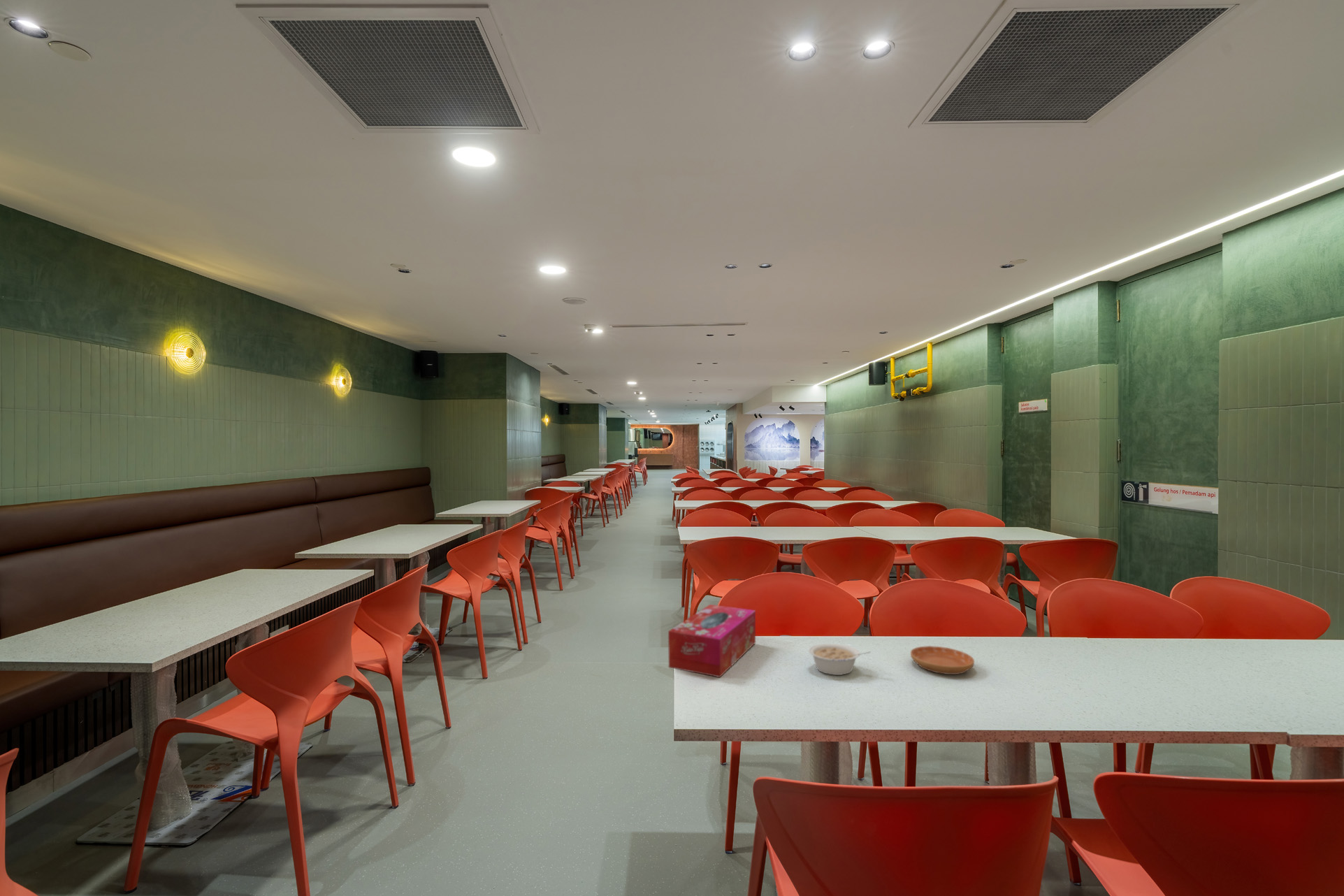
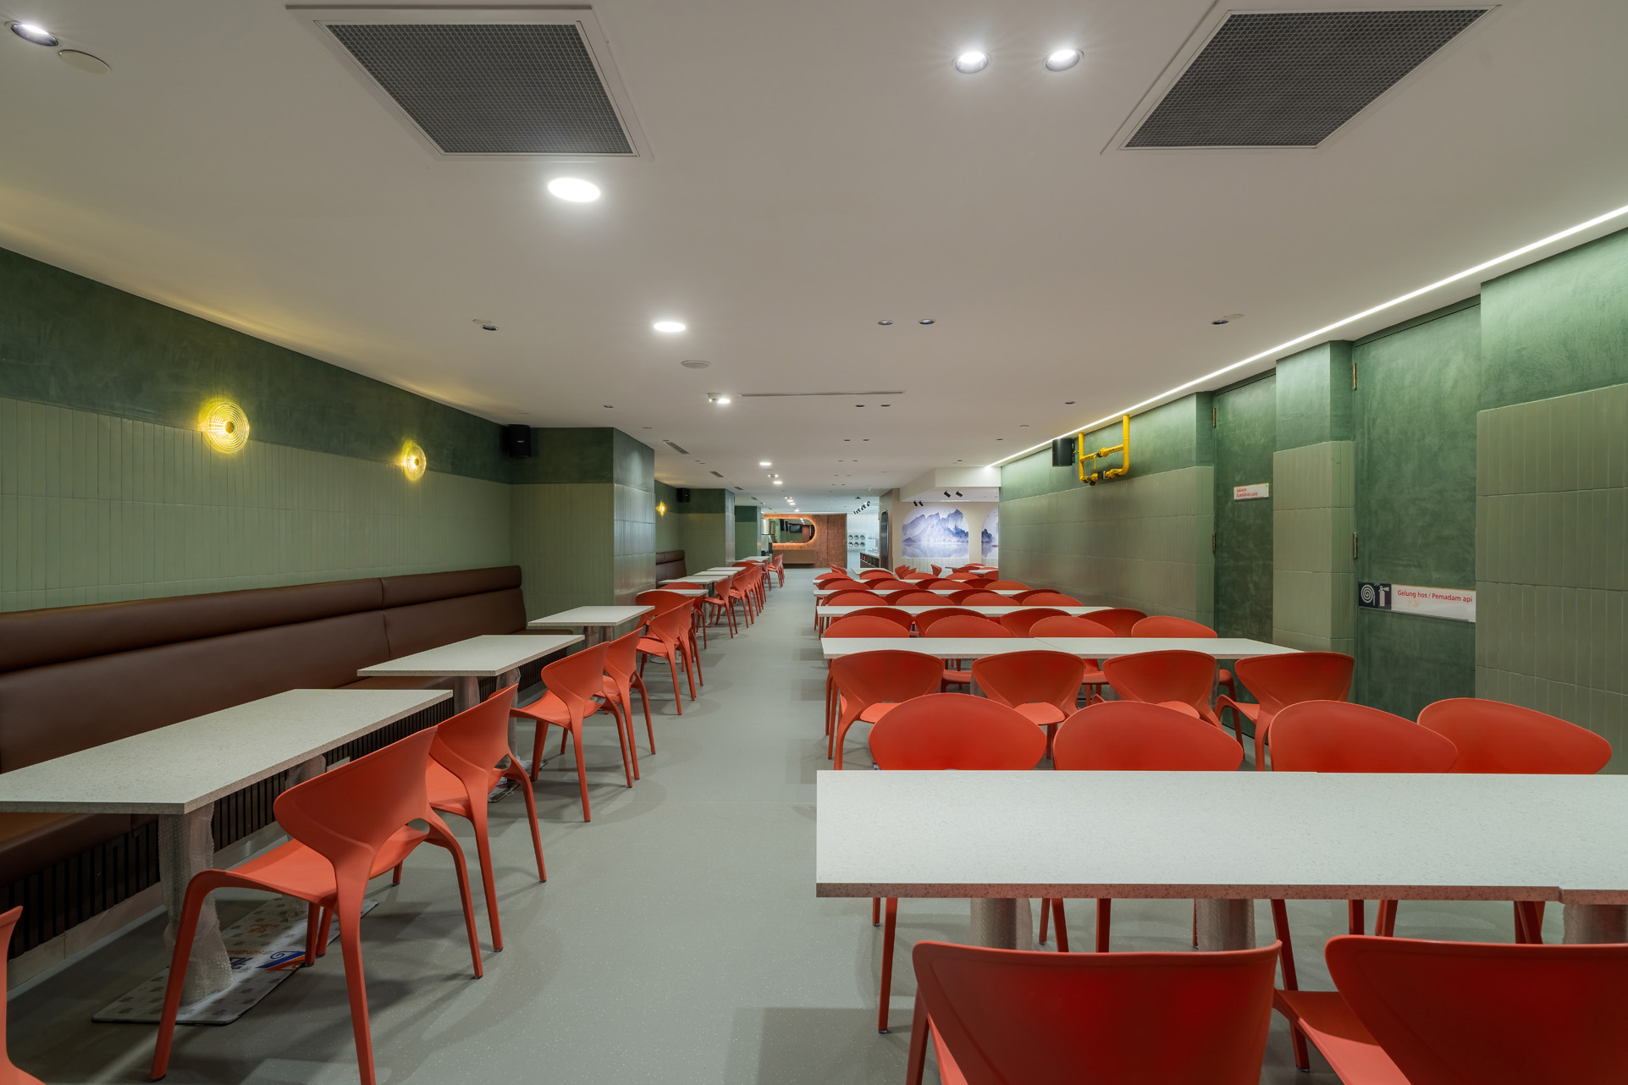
- tissue box (714, 637)
- legume (836, 658)
- saucer (941, 660)
